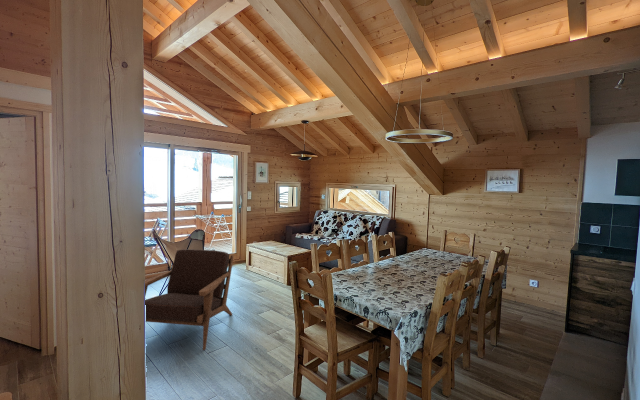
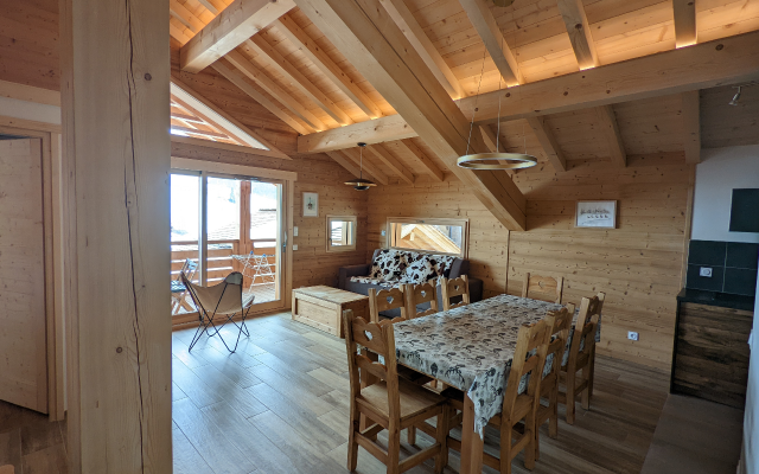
- armchair (187, 293)
